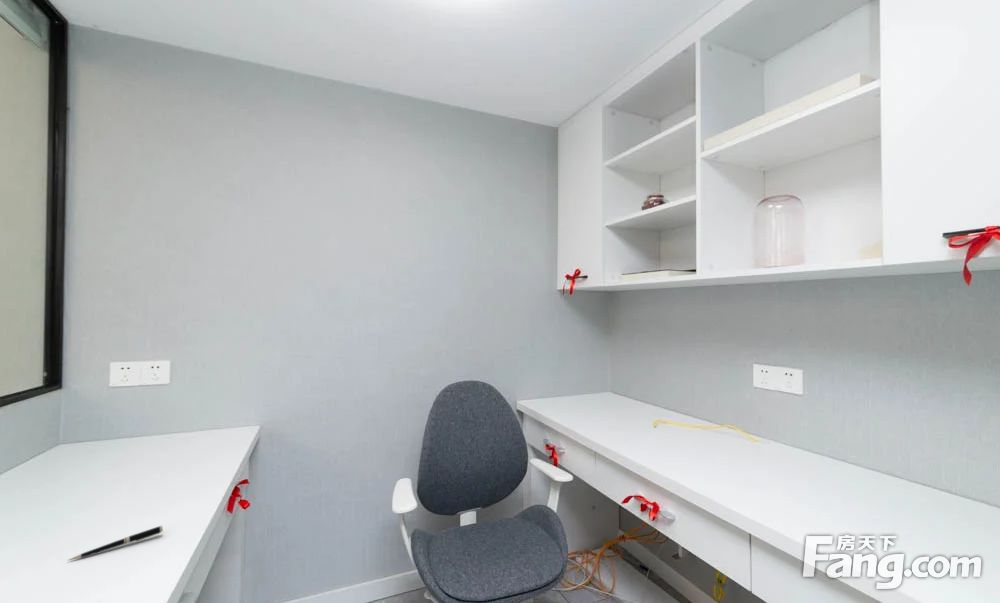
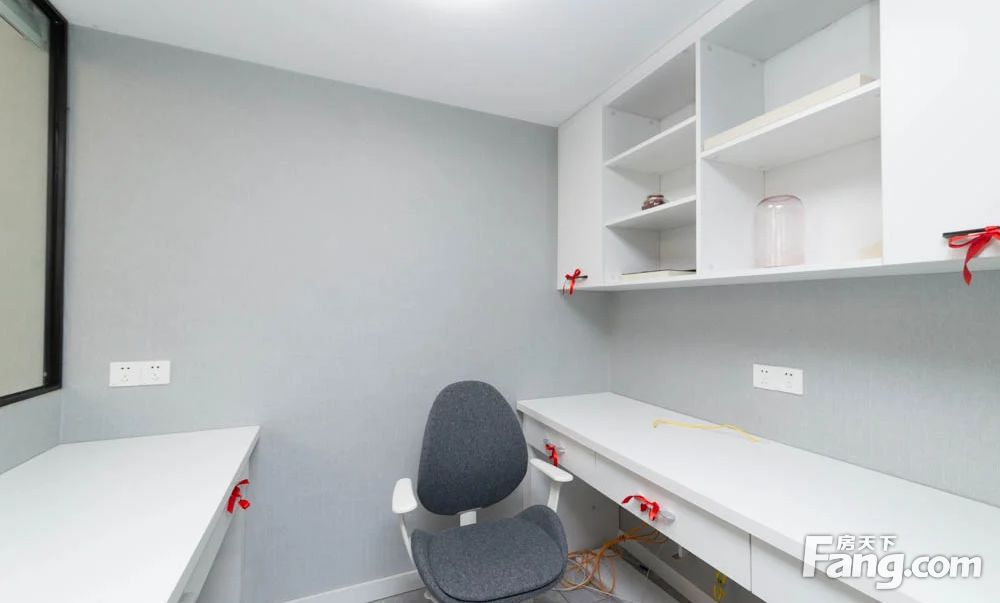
- pen (117, 542)
